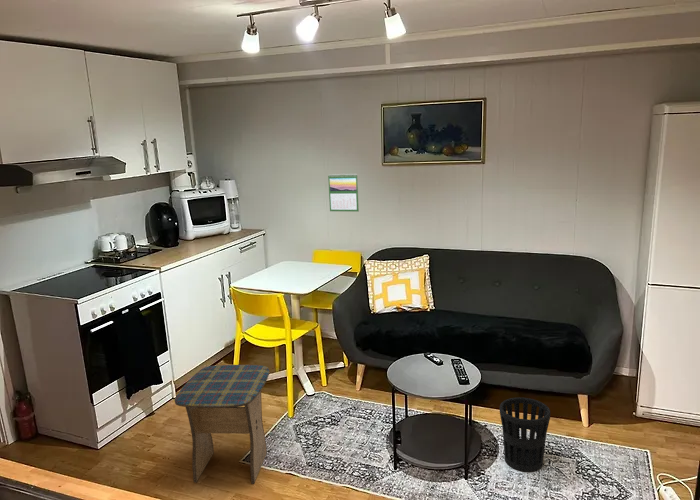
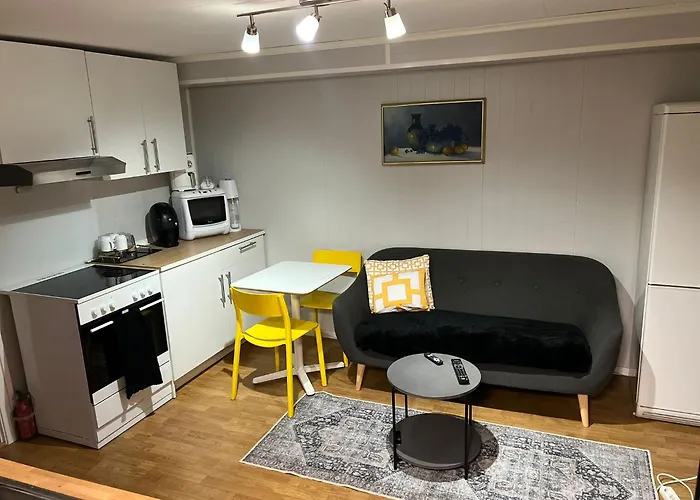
- wastebasket (524, 434)
- calendar (343, 192)
- stool (228, 425)
